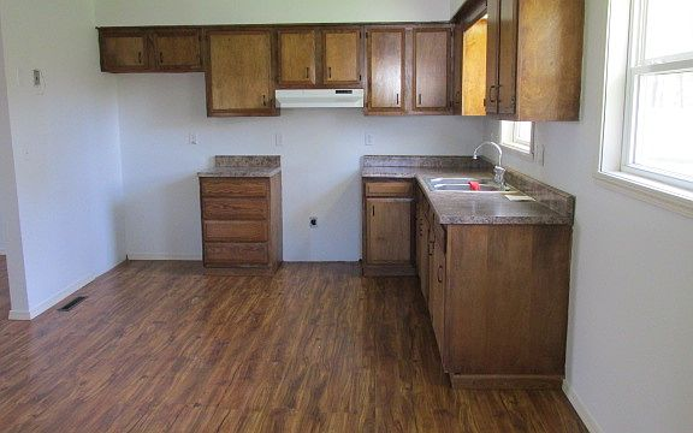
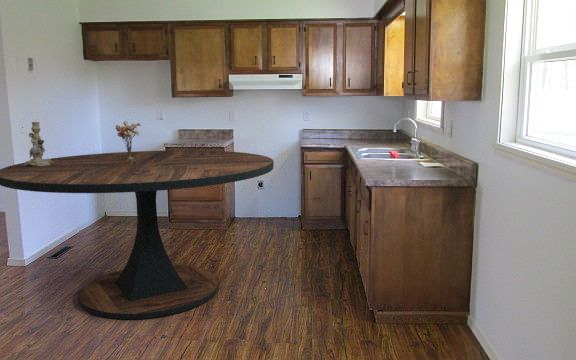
+ bouquet (128, 143)
+ dining table (147, 228)
+ candlestick (37, 143)
